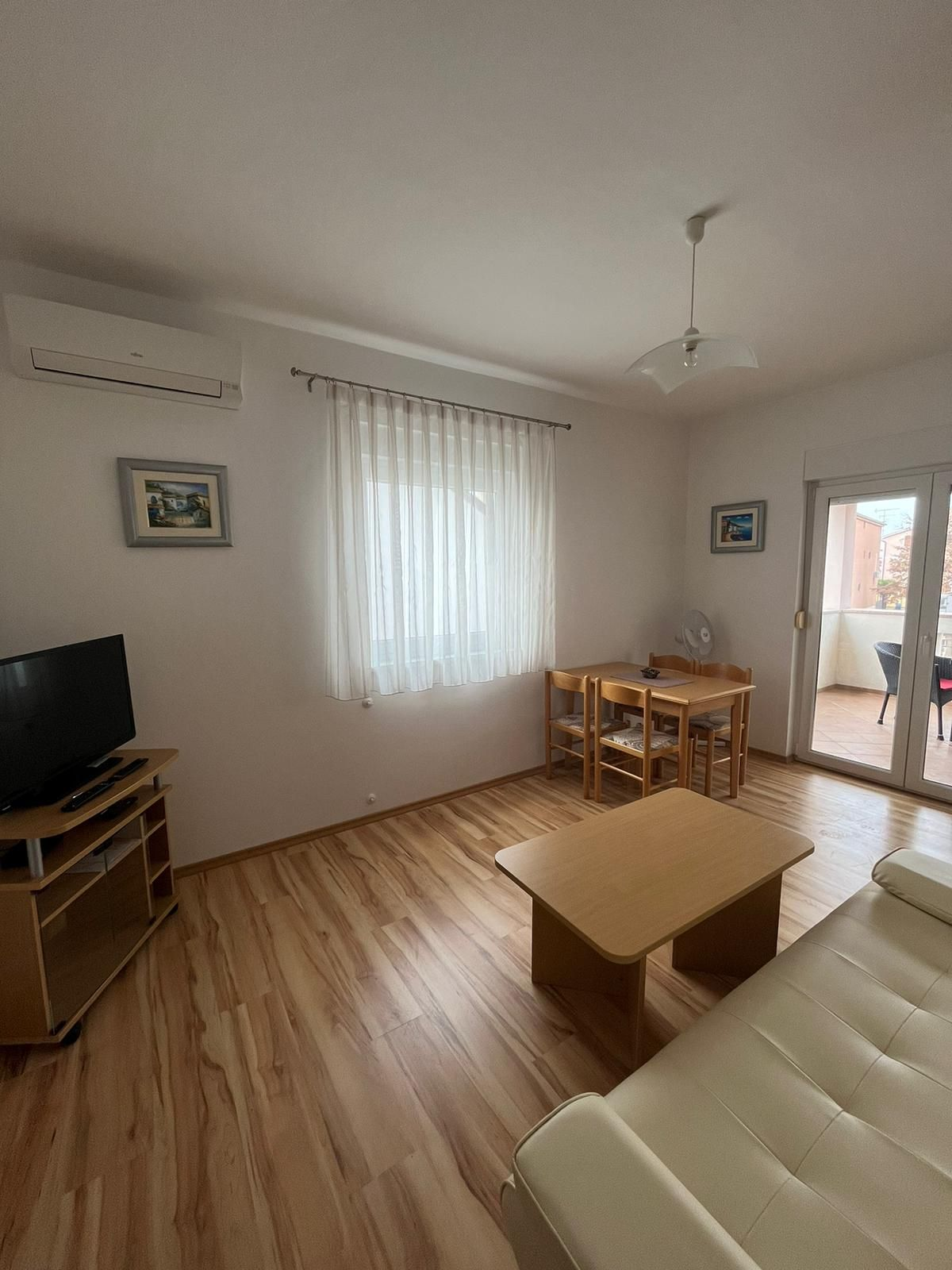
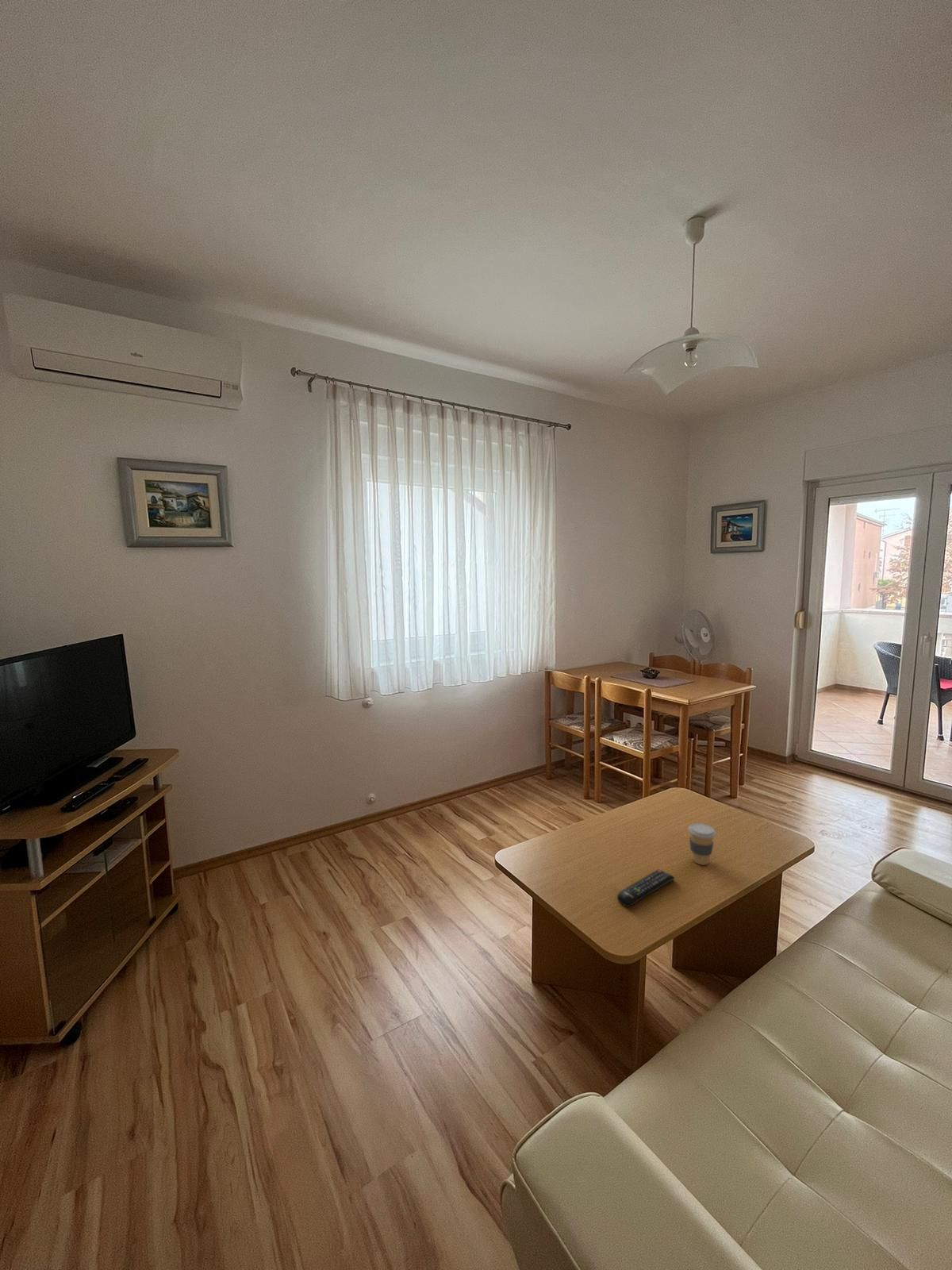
+ remote control (647, 887)
+ coffee cup (701, 845)
